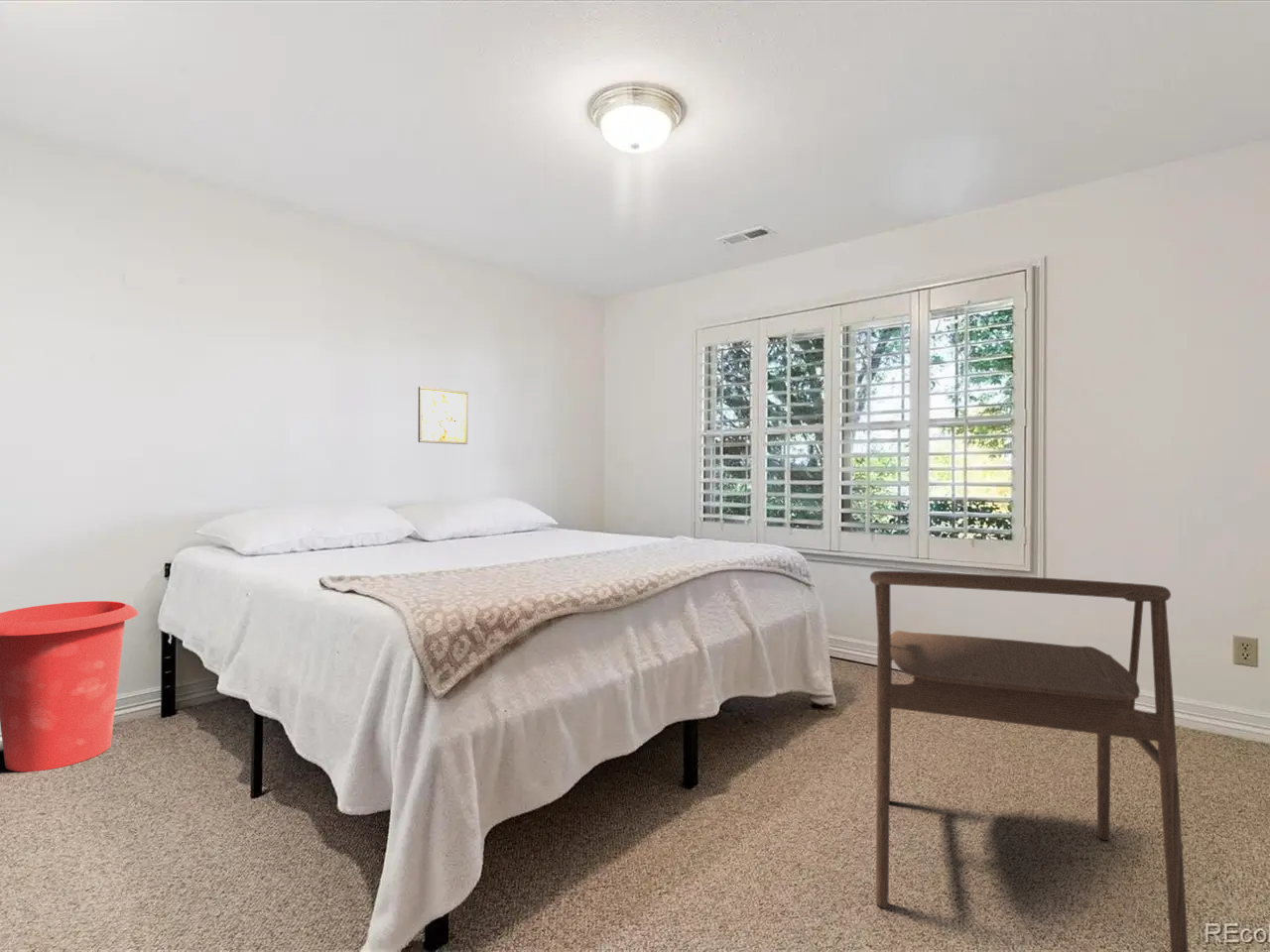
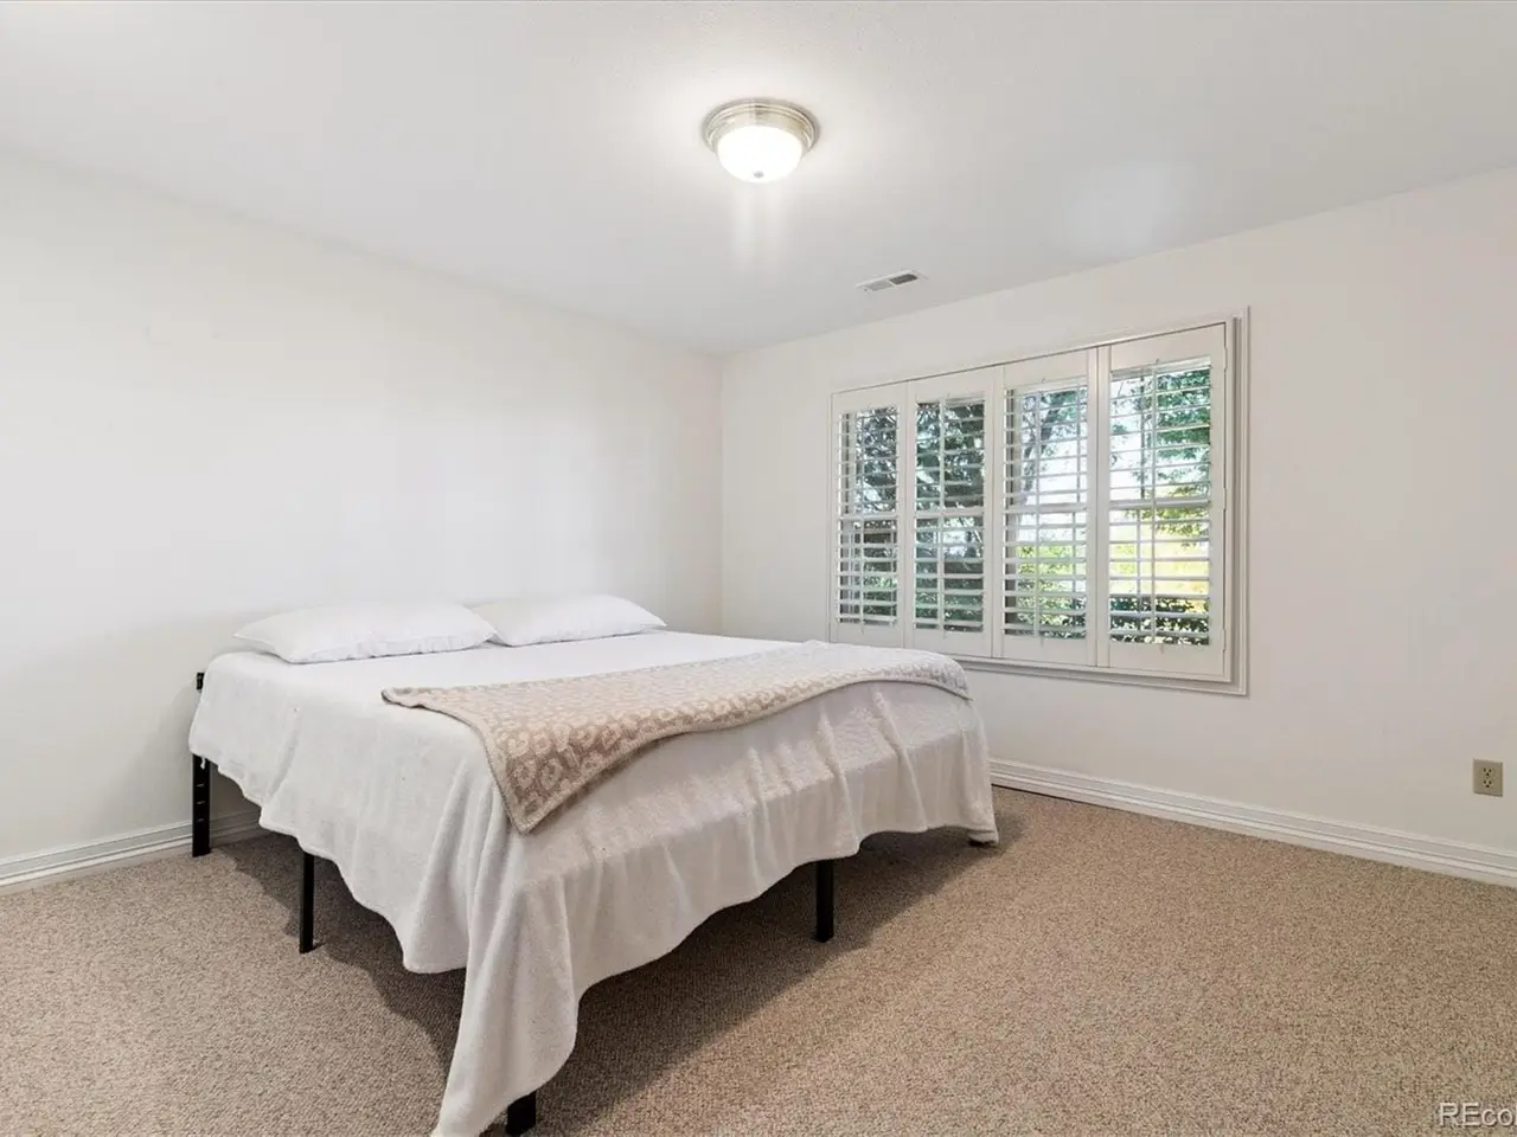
- armchair (1001, 712)
- waste bin (60, 682)
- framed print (444, 416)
